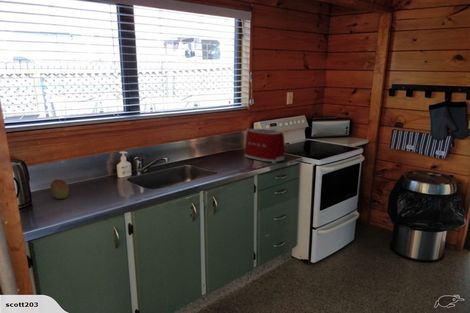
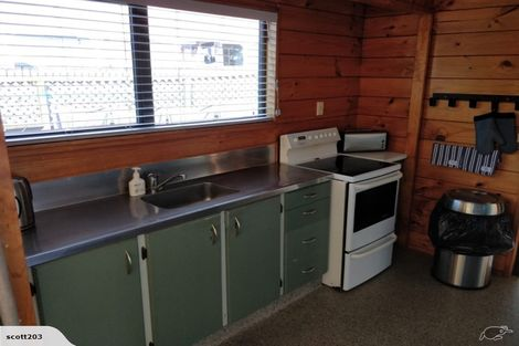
- toaster (263, 144)
- fruit (59, 188)
